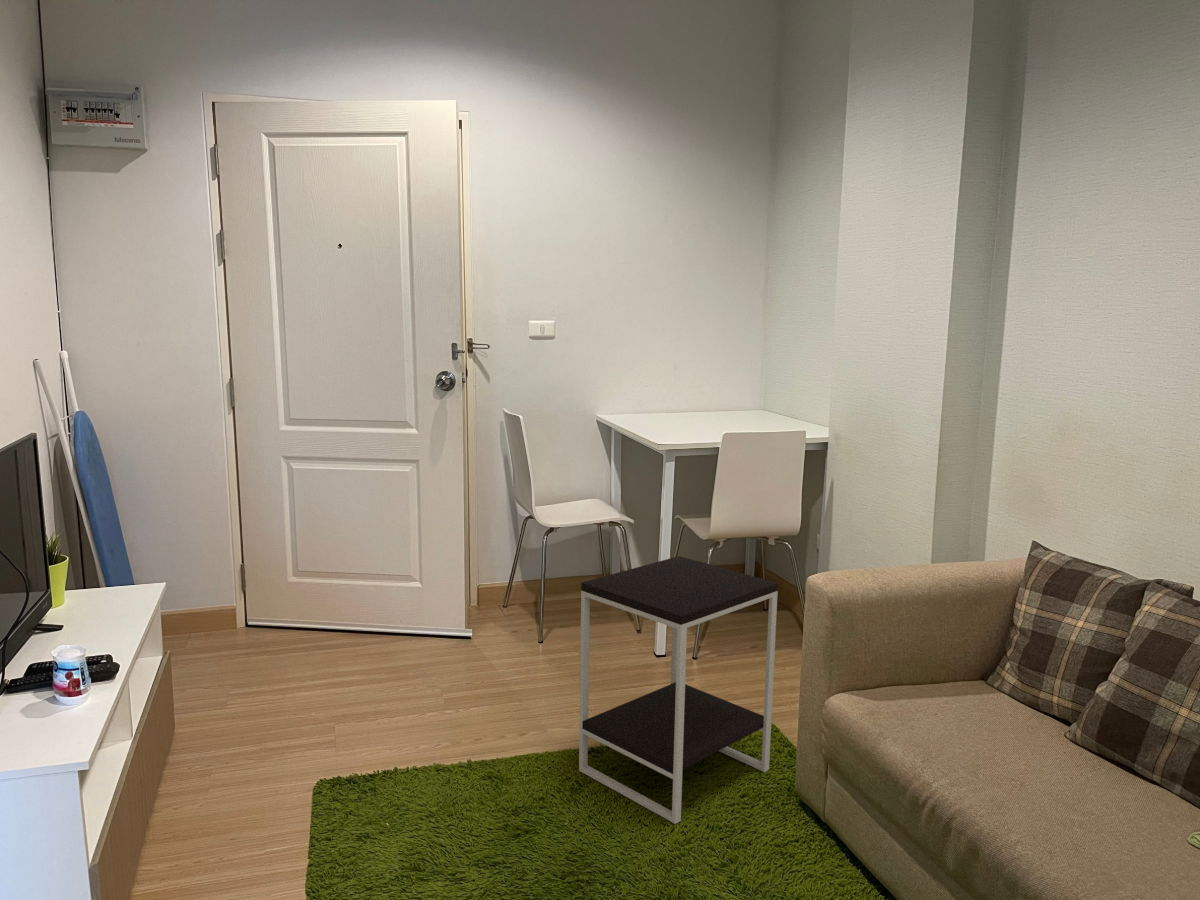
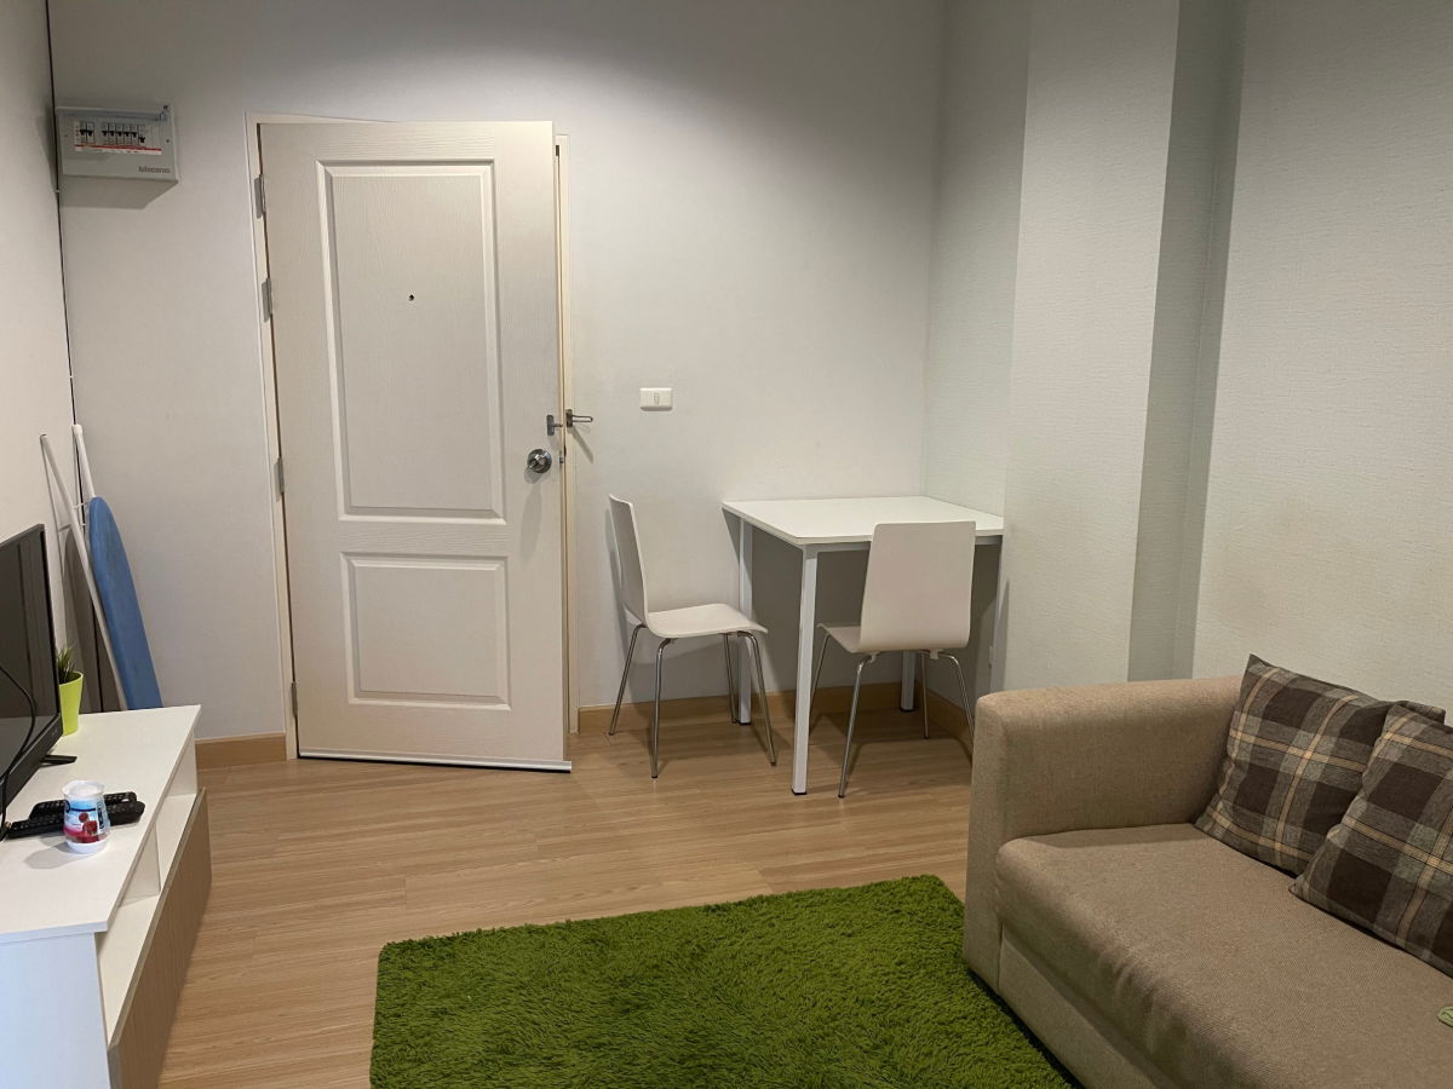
- side table (677, 678)
